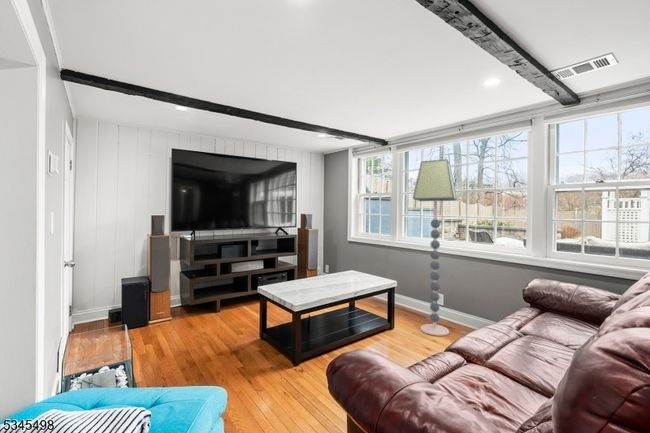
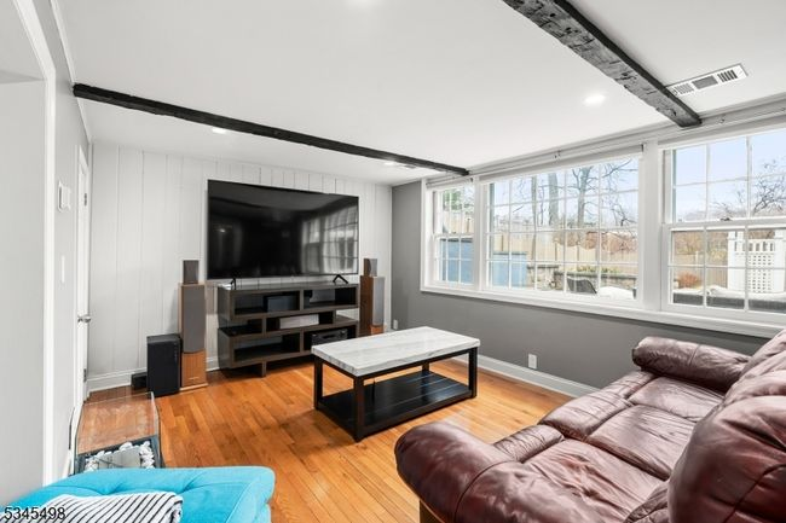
- floor lamp (435, 245)
